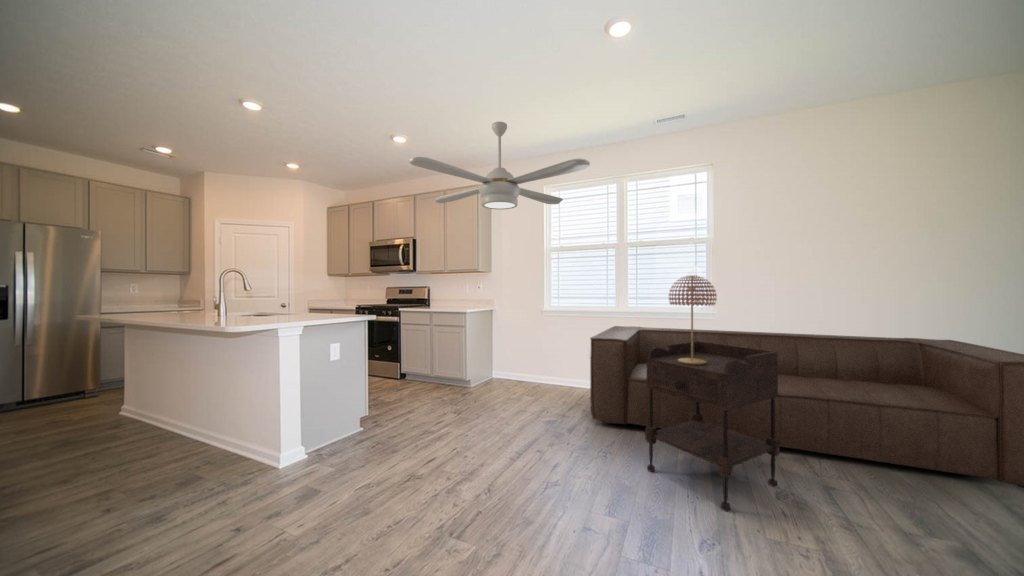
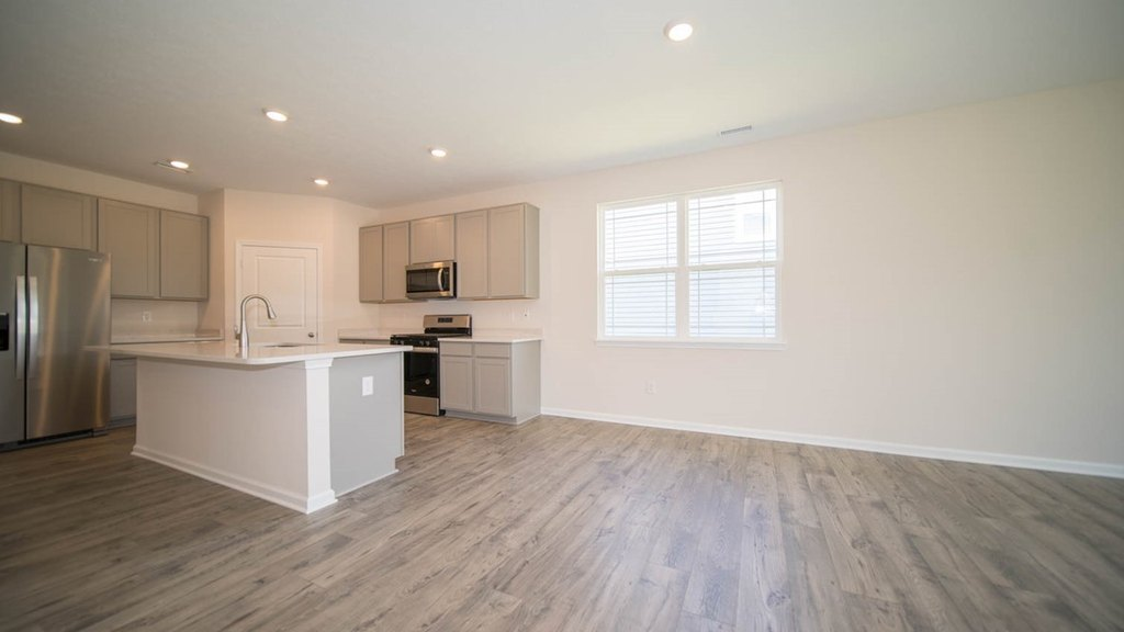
- table lamp (692, 318)
- ceiling fan (499, 165)
- sofa (778, 382)
- side table (702, 416)
